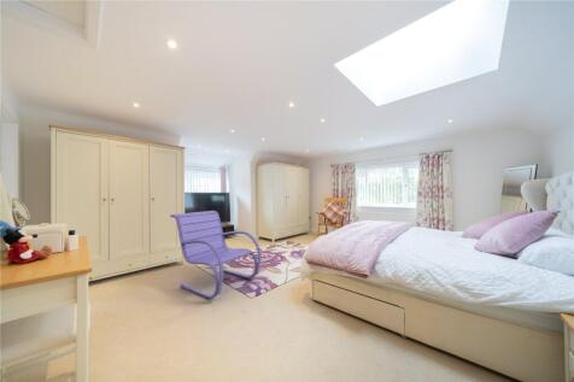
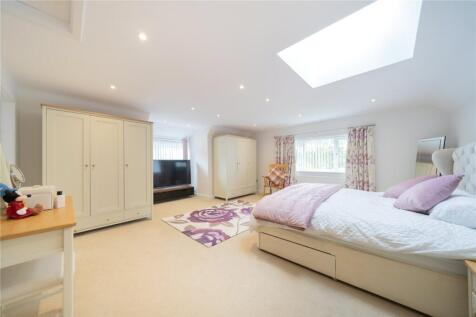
- lounge chair (216, 247)
